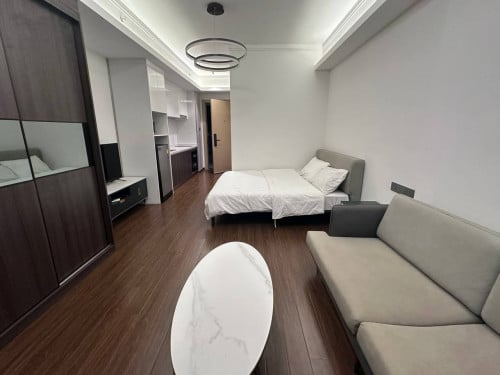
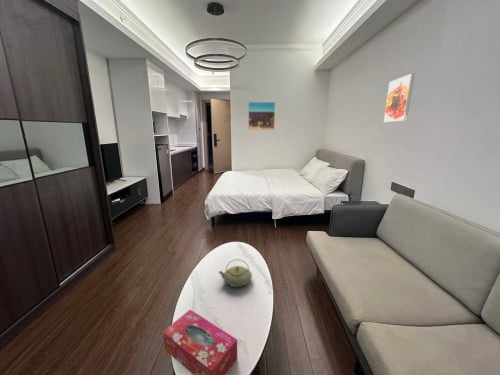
+ teapot (235, 270)
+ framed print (261, 116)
+ tissue box (199, 344)
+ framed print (397, 100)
